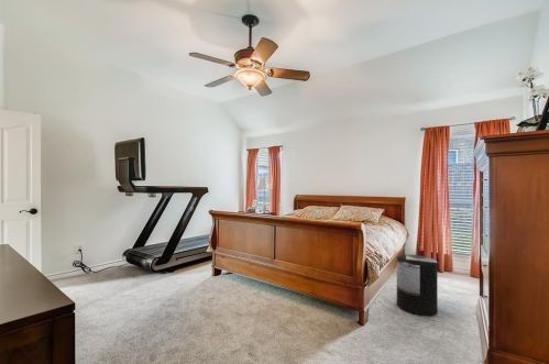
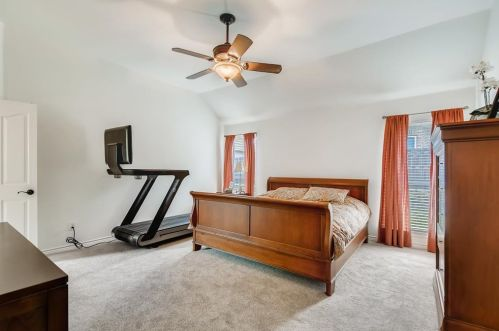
- trash can (416, 283)
